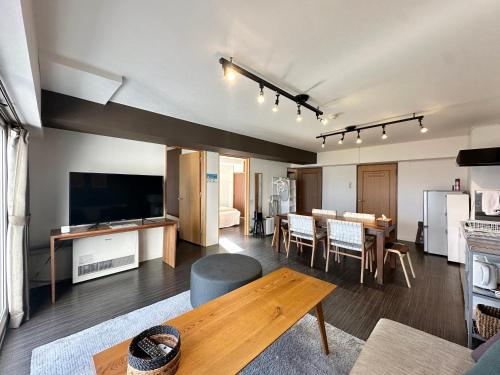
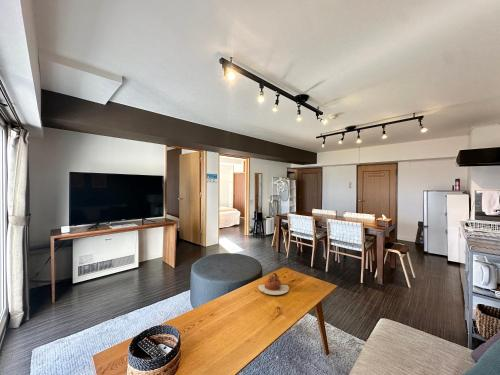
+ teapot (273, 280)
